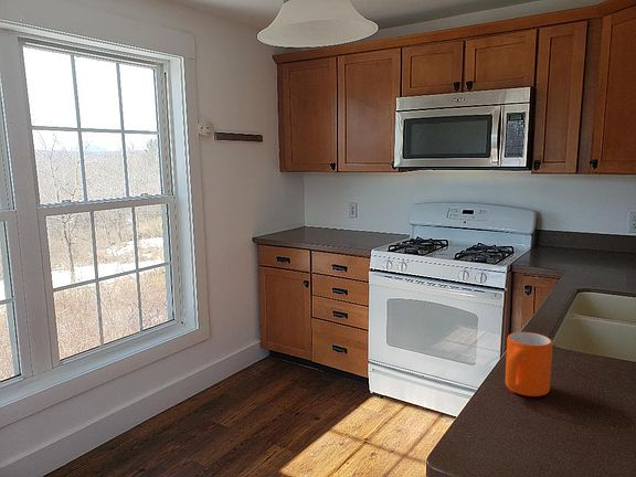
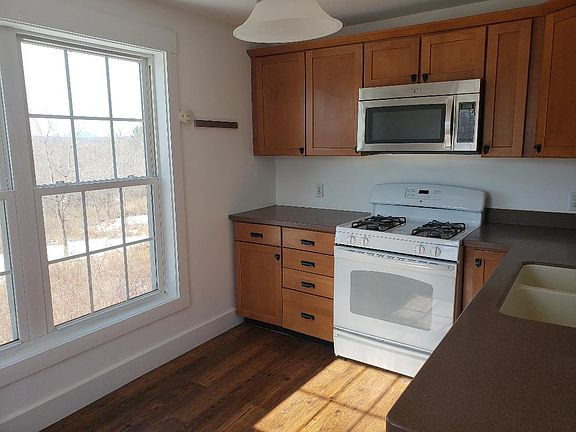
- mug (528, 367)
